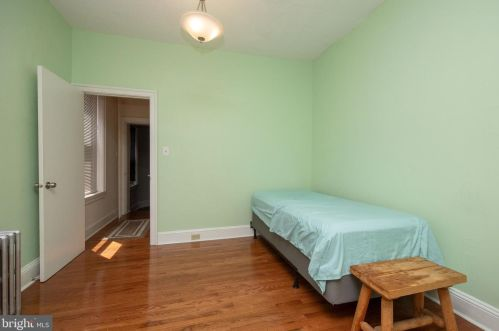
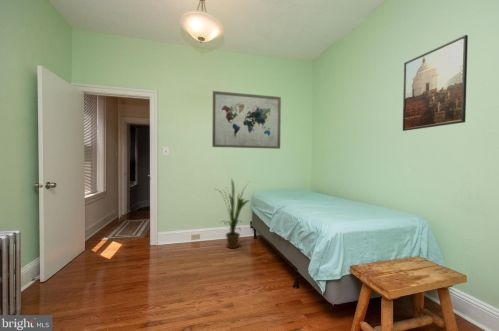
+ wall art (247, 121)
+ house plant (231, 212)
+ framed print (431, 89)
